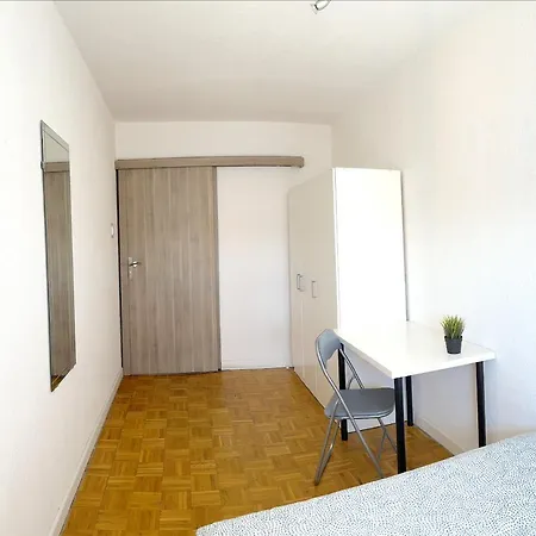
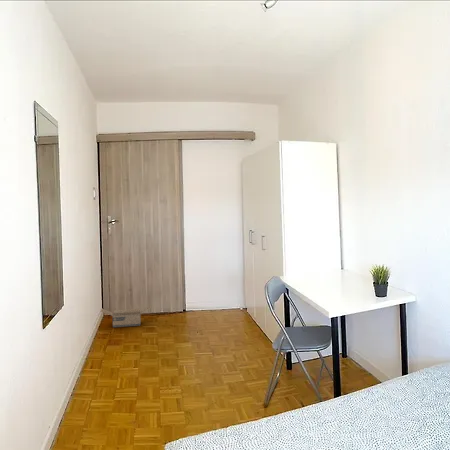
+ cardboard box (126, 316)
